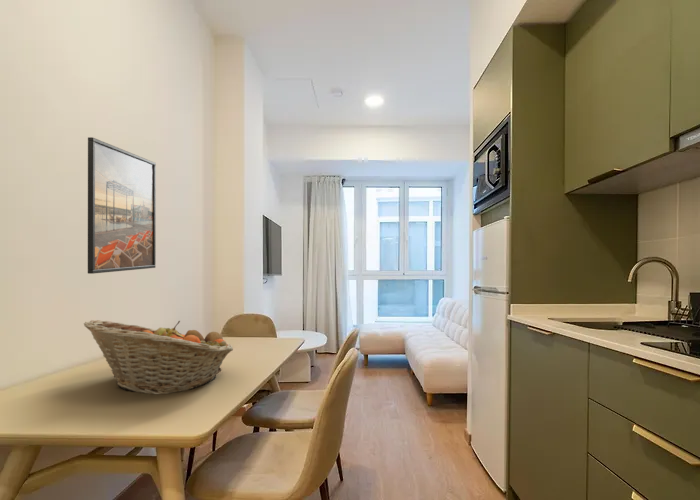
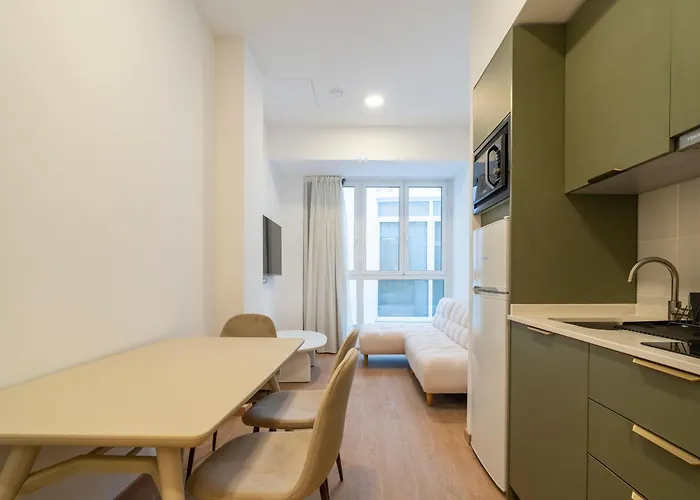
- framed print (126, 211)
- fruit basket (161, 347)
